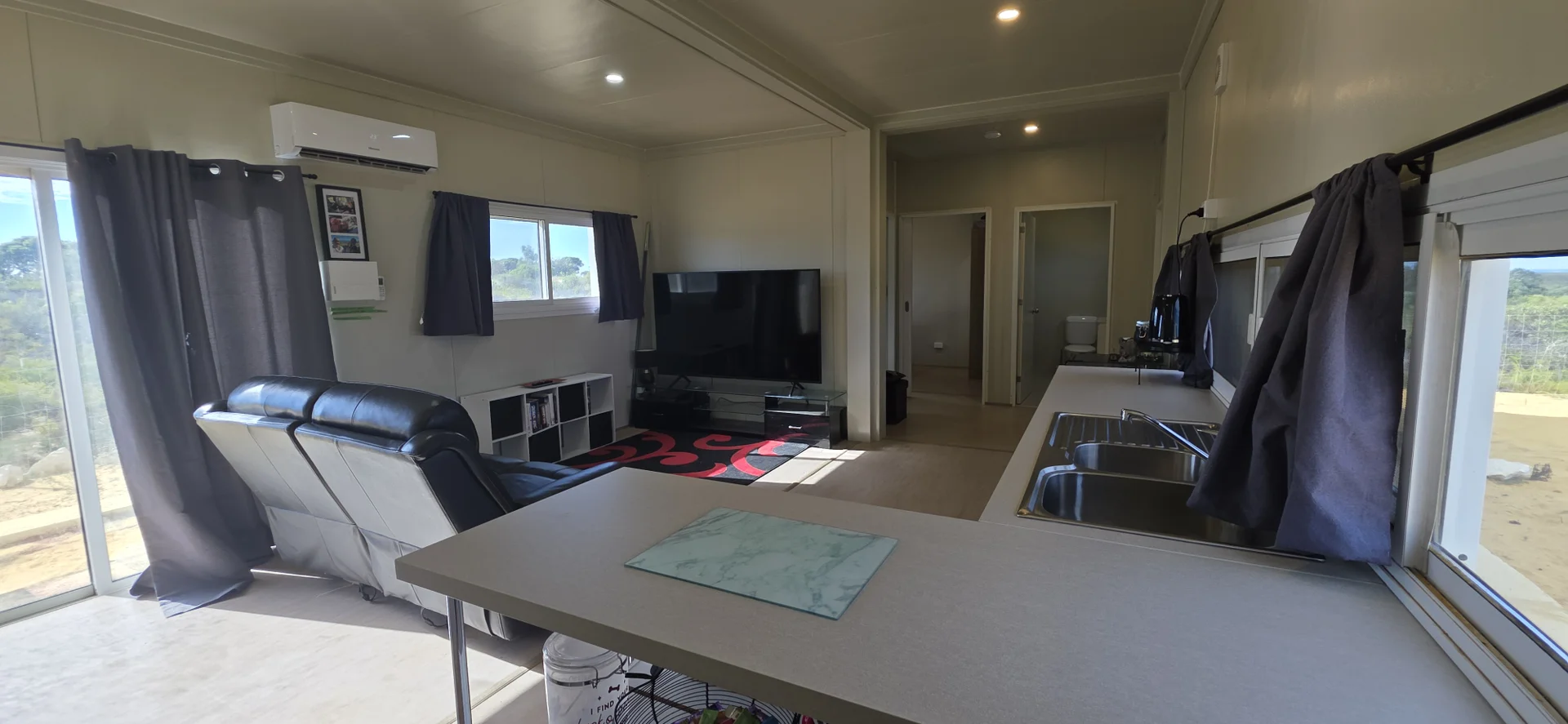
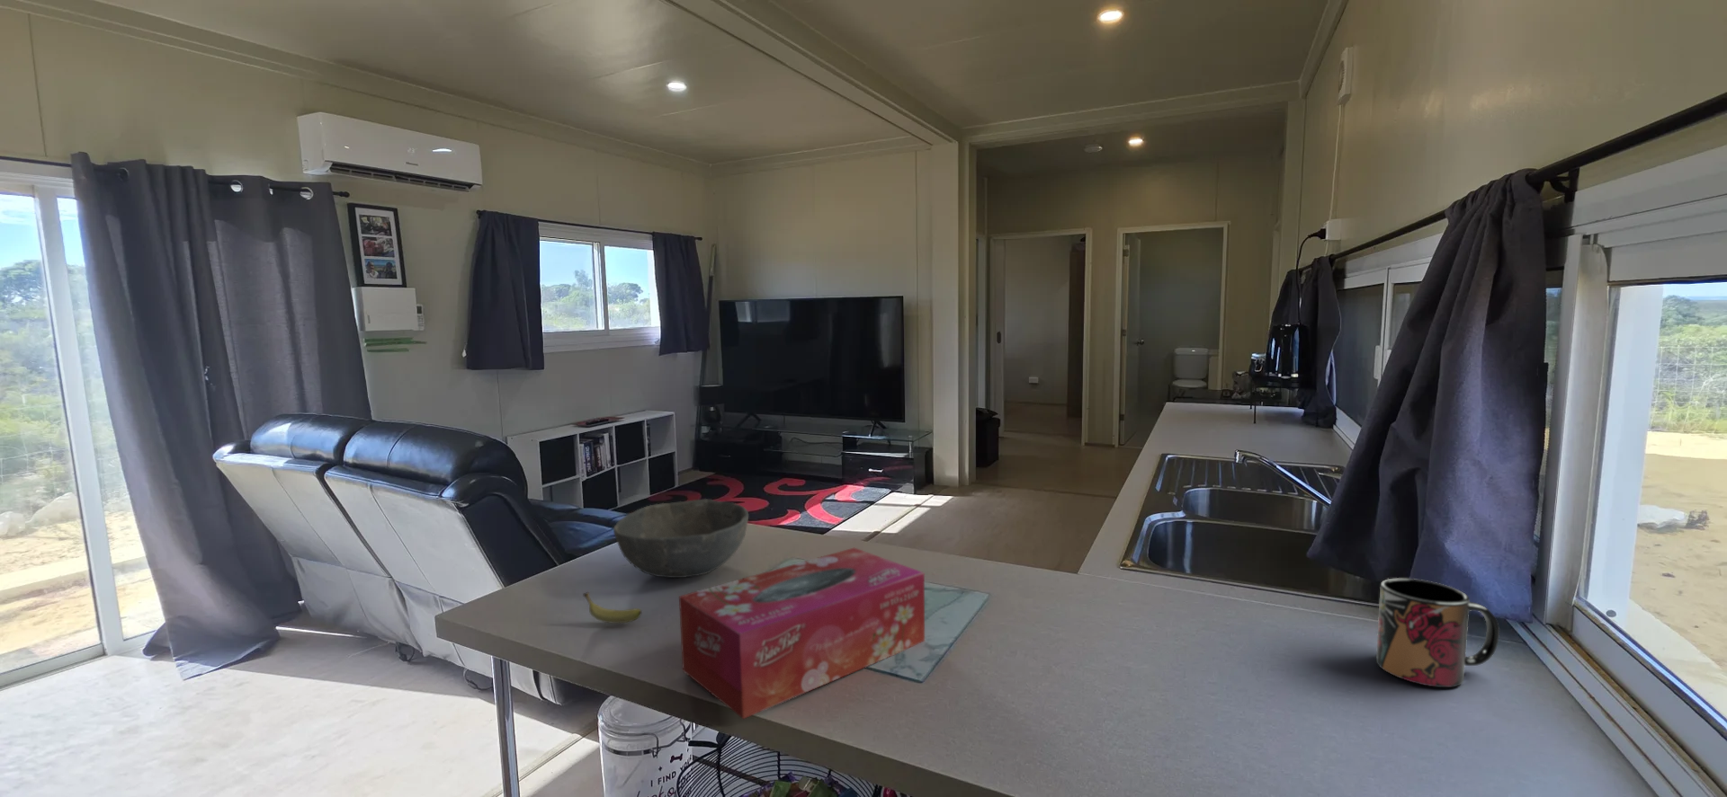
+ mug (1438, 631)
+ bowl (684, 542)
+ tissue box (807, 620)
+ banana (611, 609)
